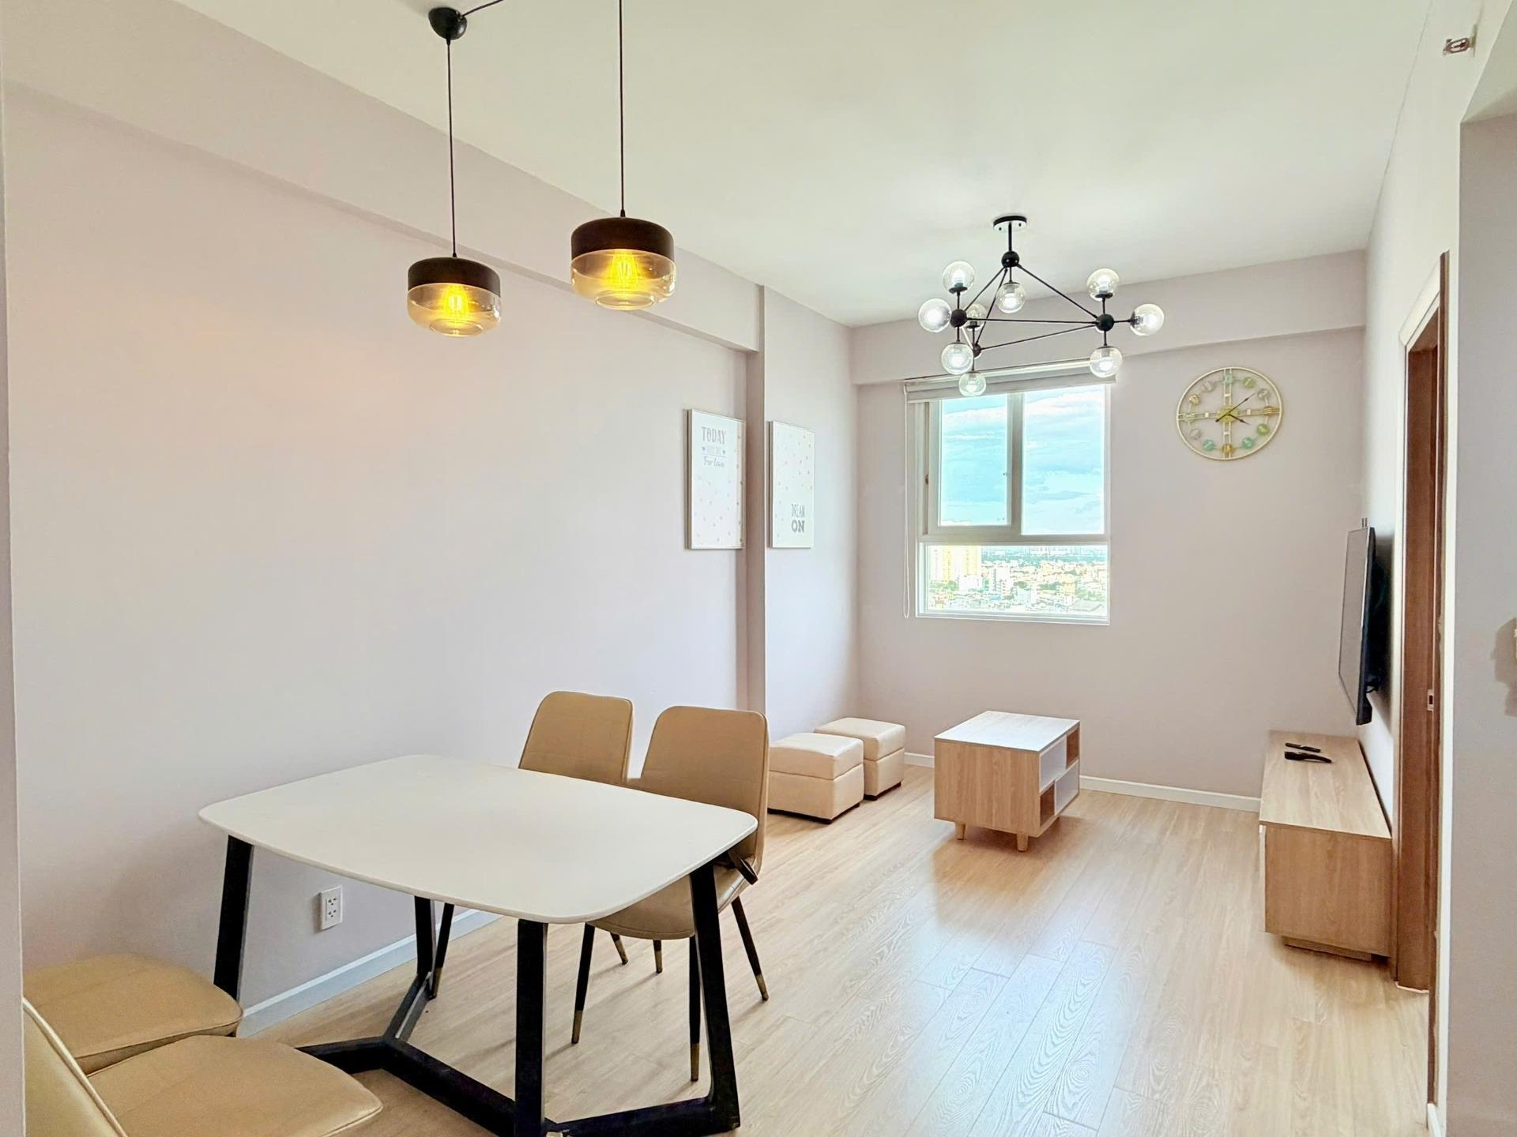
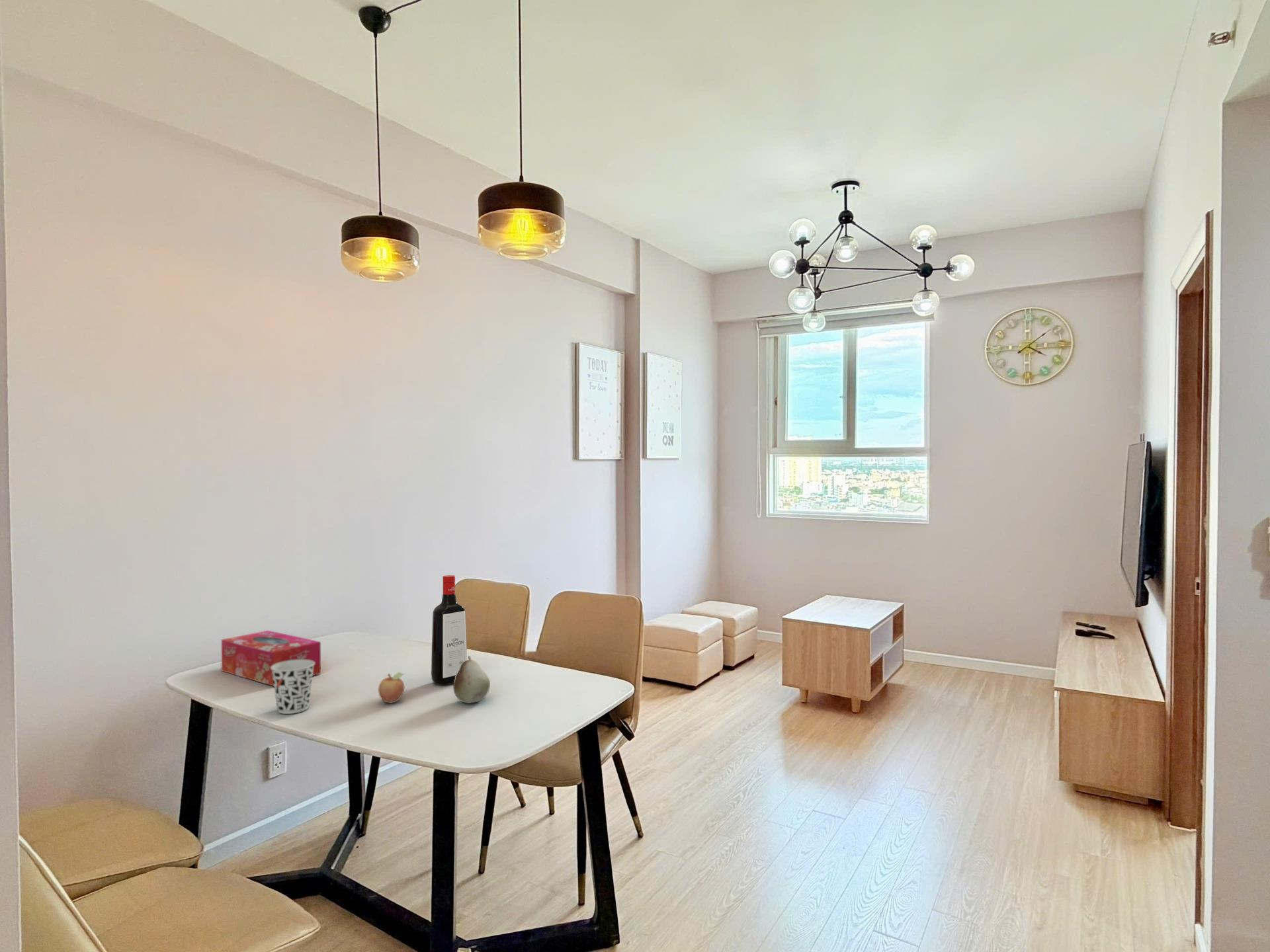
+ fruit (472, 679)
+ liquor bottle (449, 628)
+ tissue box (271, 656)
+ fruit (392, 687)
+ cup (293, 687)
